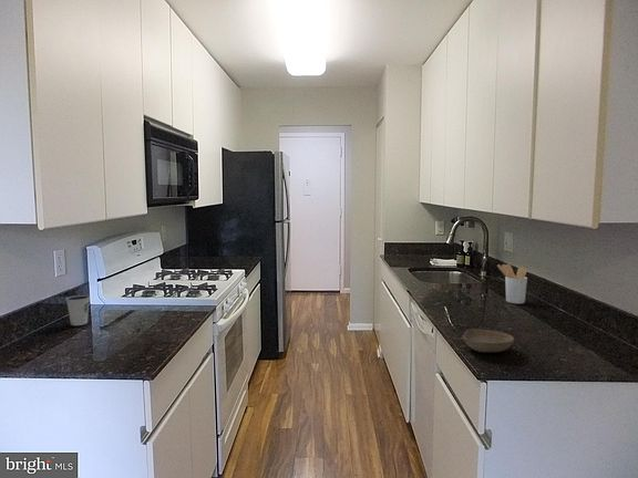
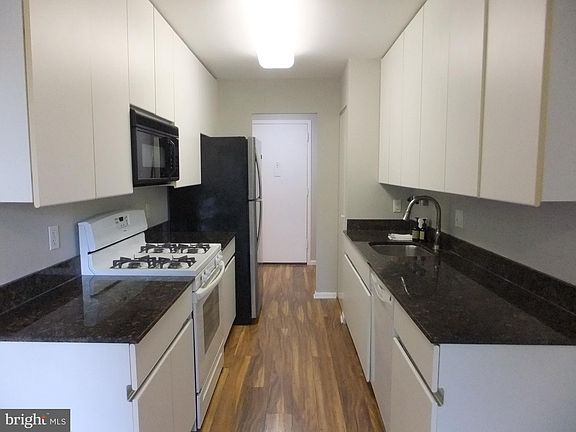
- bowl (487, 342)
- utensil holder (512, 282)
- dixie cup (78, 310)
